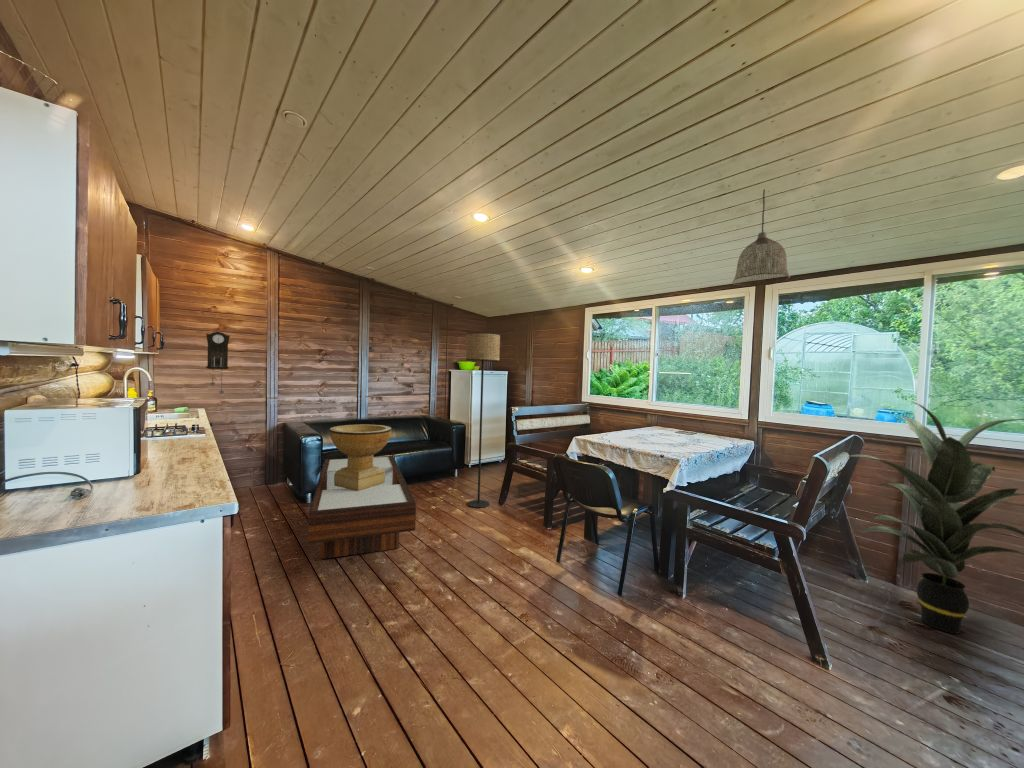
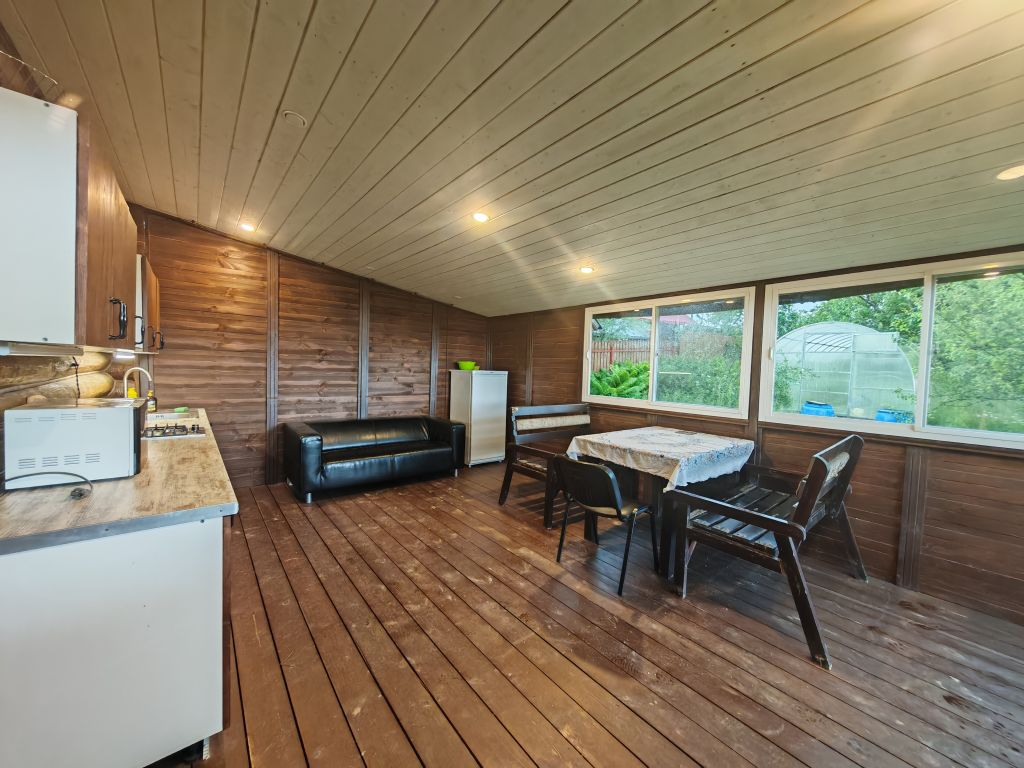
- pendant lamp (762, 235)
- indoor plant (935, 511)
- floor lamp (481, 419)
- decorative bowl (360, 454)
- coffee table (361, 506)
- pendulum clock (217, 363)
